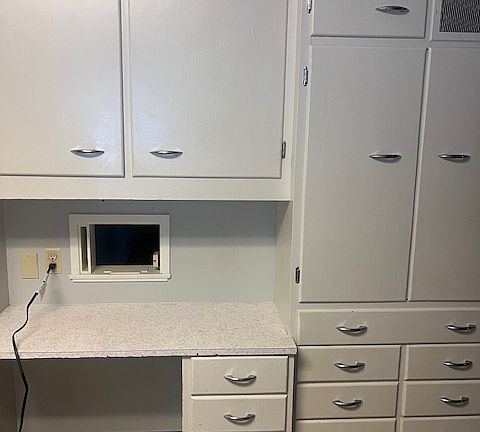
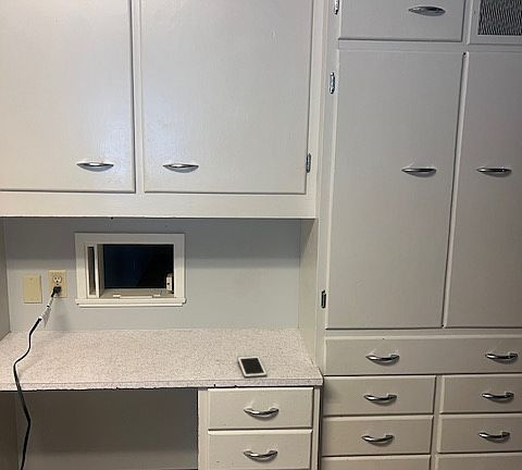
+ cell phone (251, 367)
